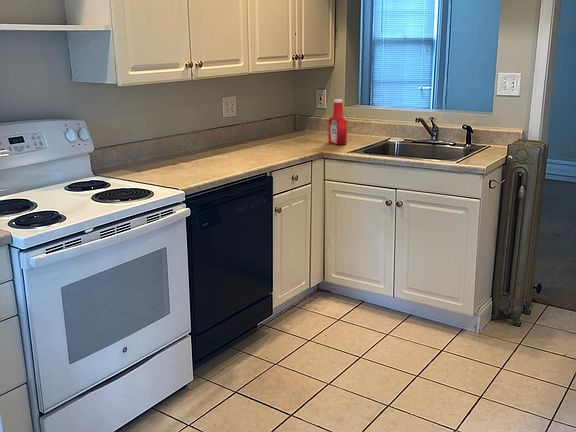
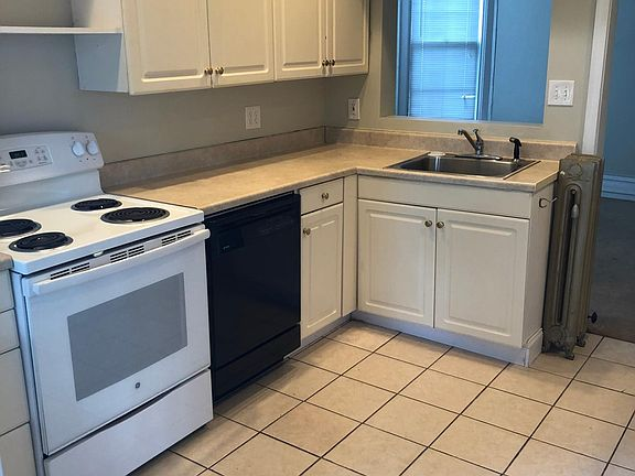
- soap bottle (337, 121)
